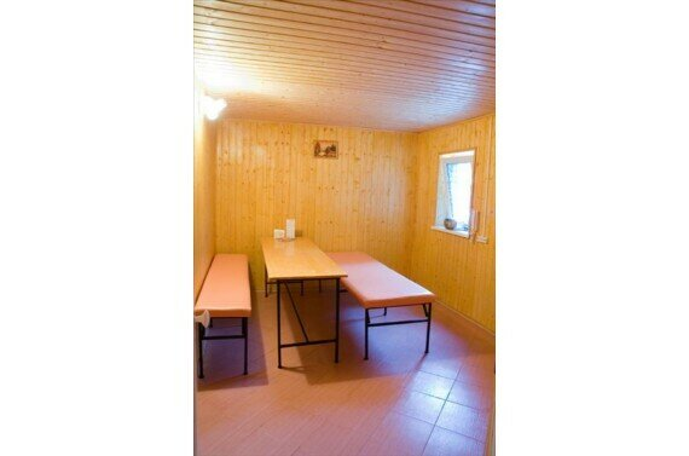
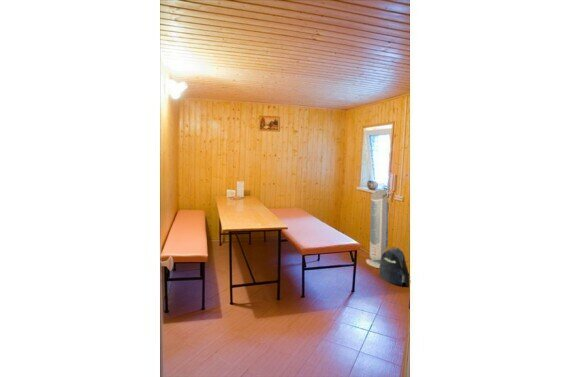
+ air purifier (378, 227)
+ backpack (395, 263)
